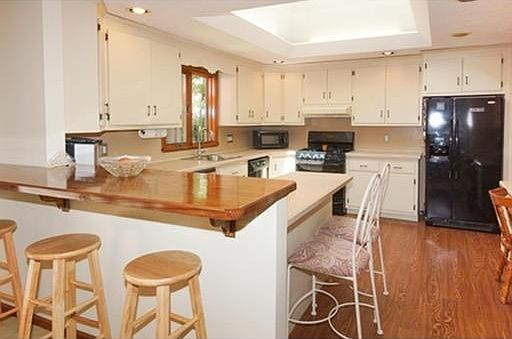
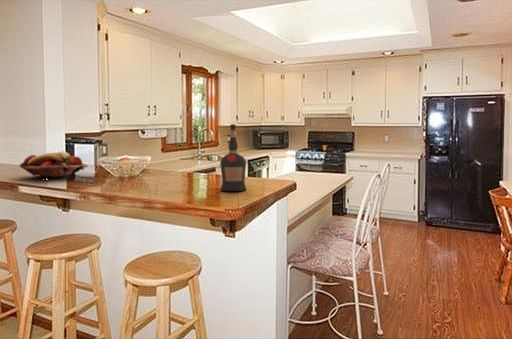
+ fruit basket (56, 164)
+ liquor bottle (233, 157)
